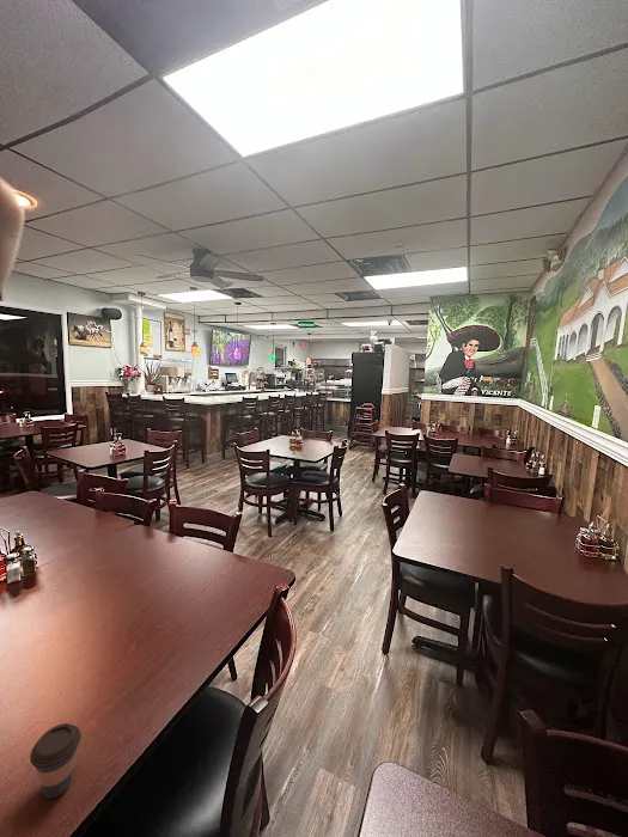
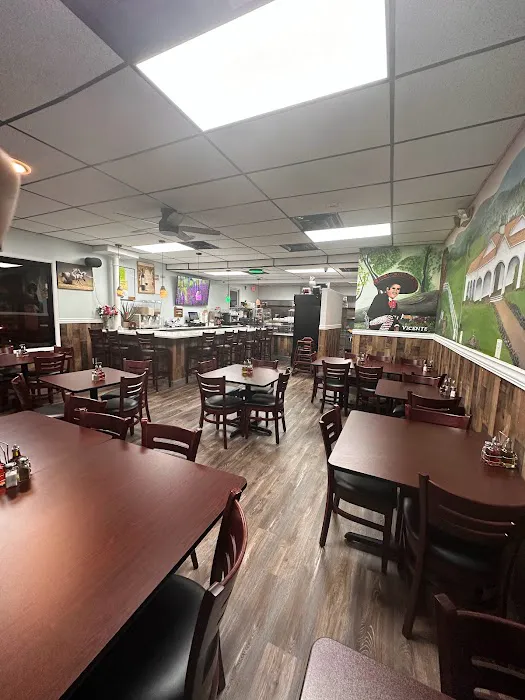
- coffee cup (56, 762)
